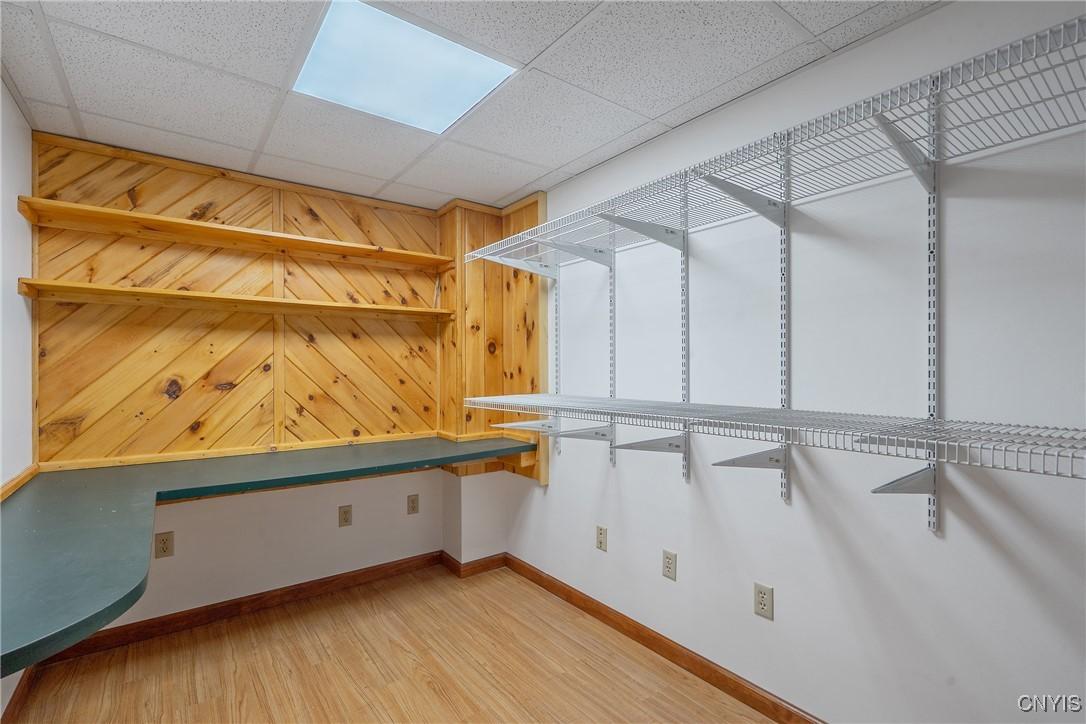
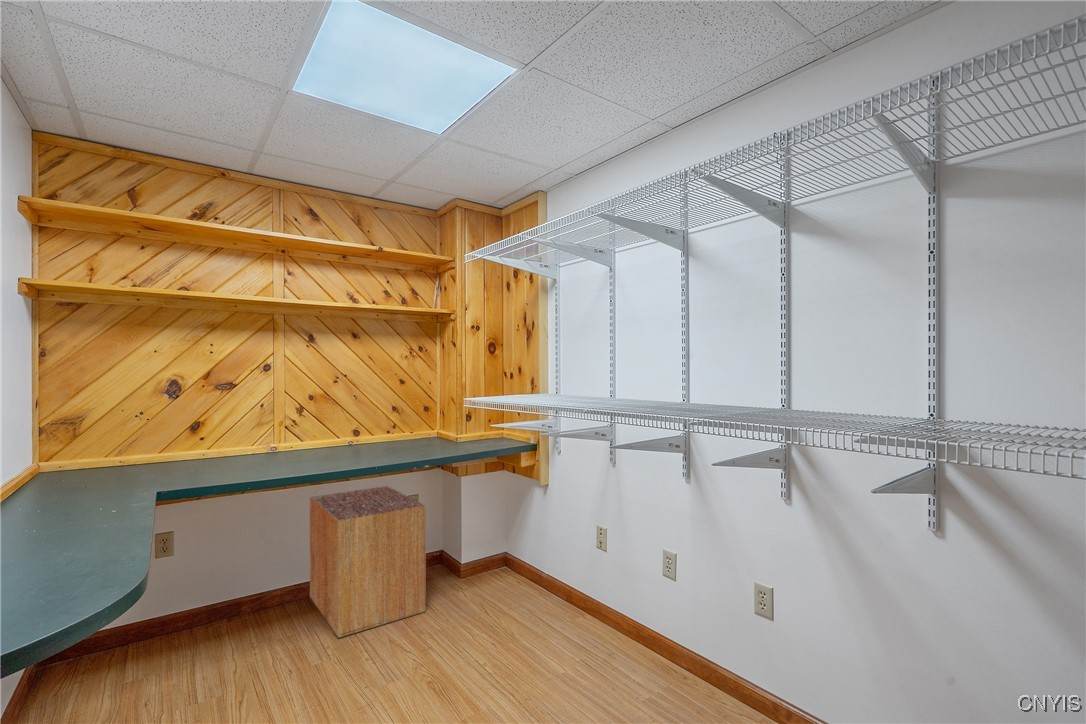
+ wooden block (365, 552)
